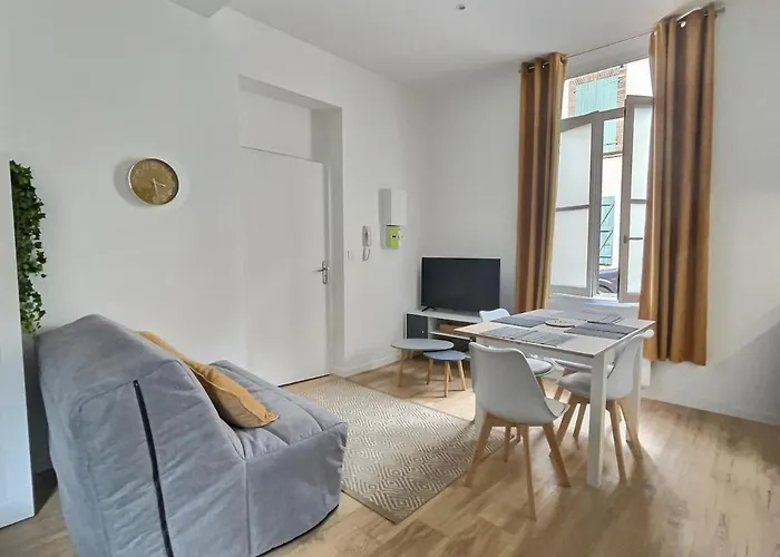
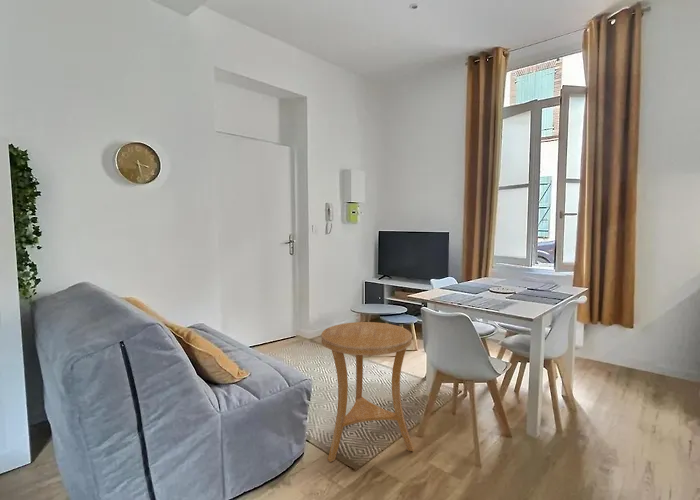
+ side table (361, 387)
